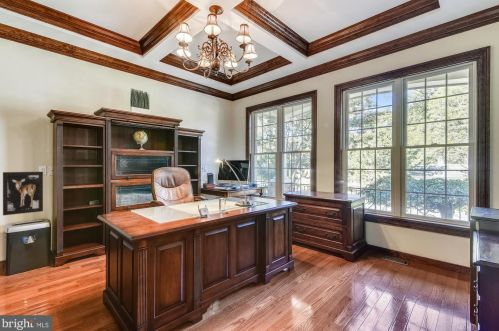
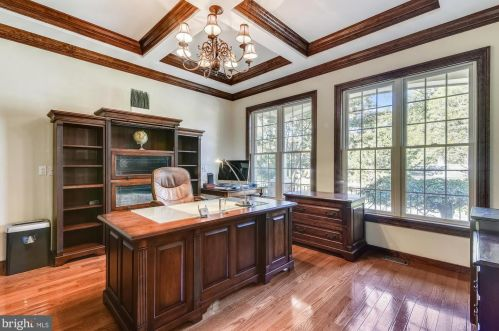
- wall art (23, 192)
